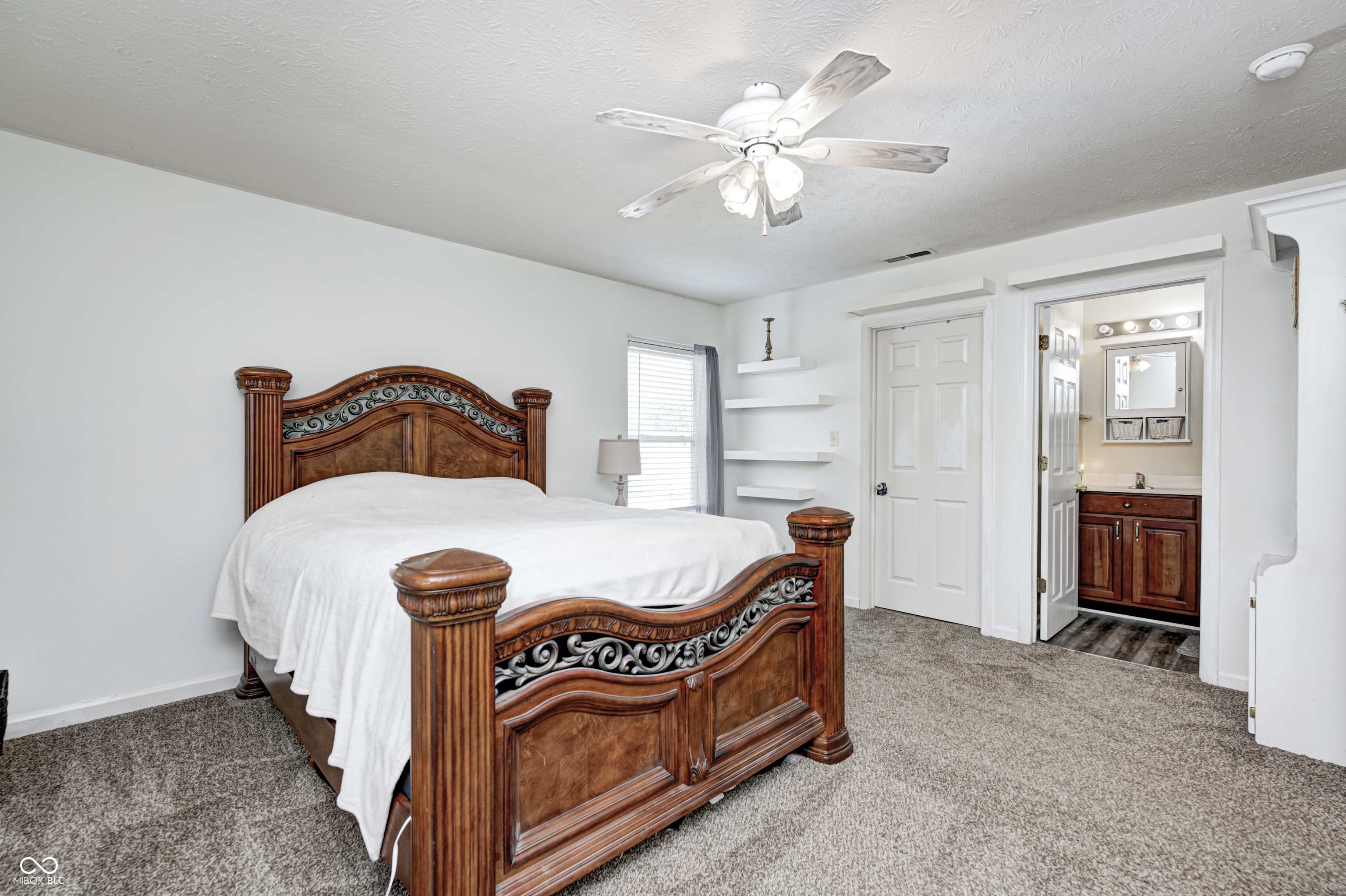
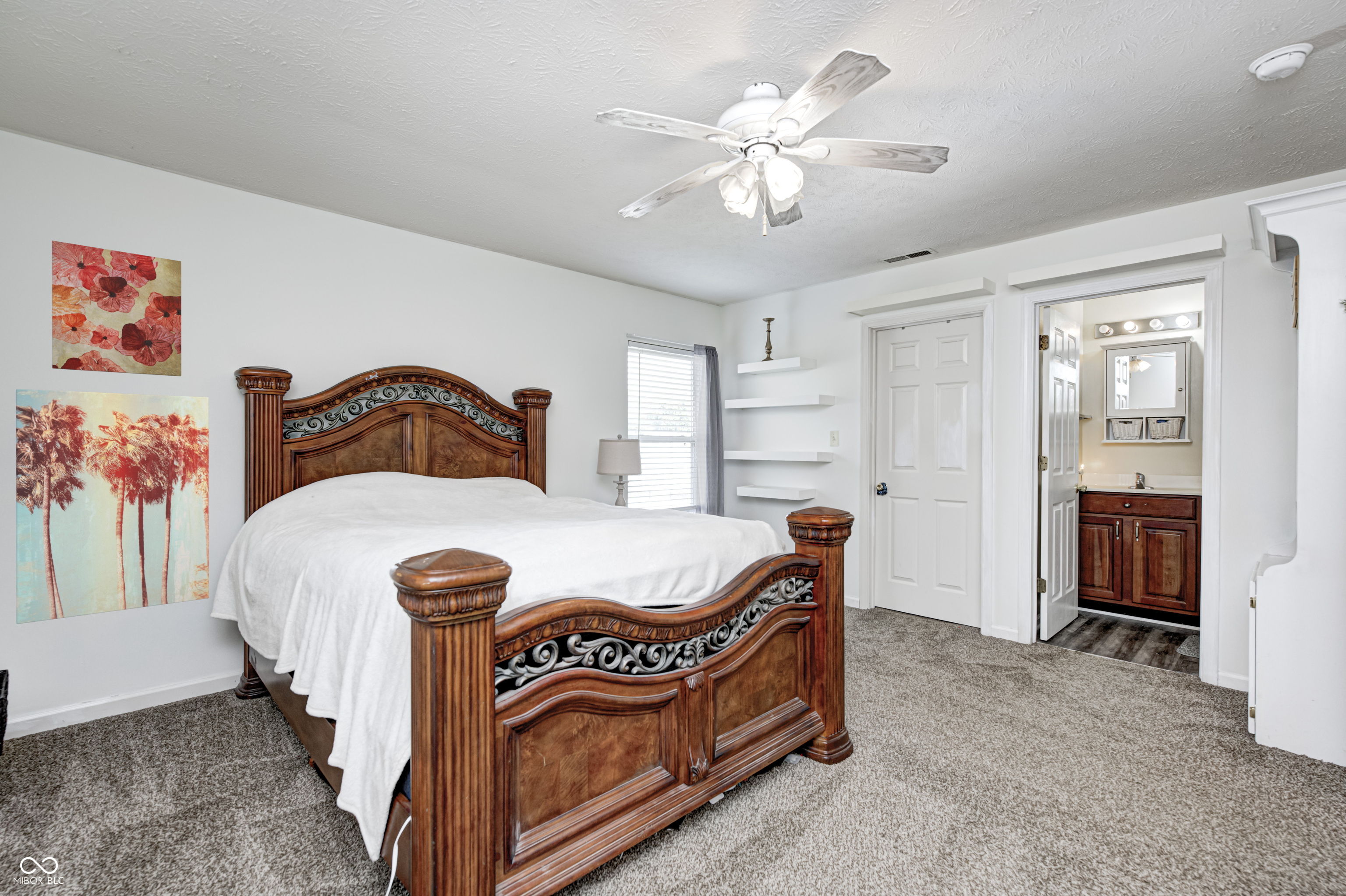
+ wall art (120, 501)
+ wall art (120, 312)
